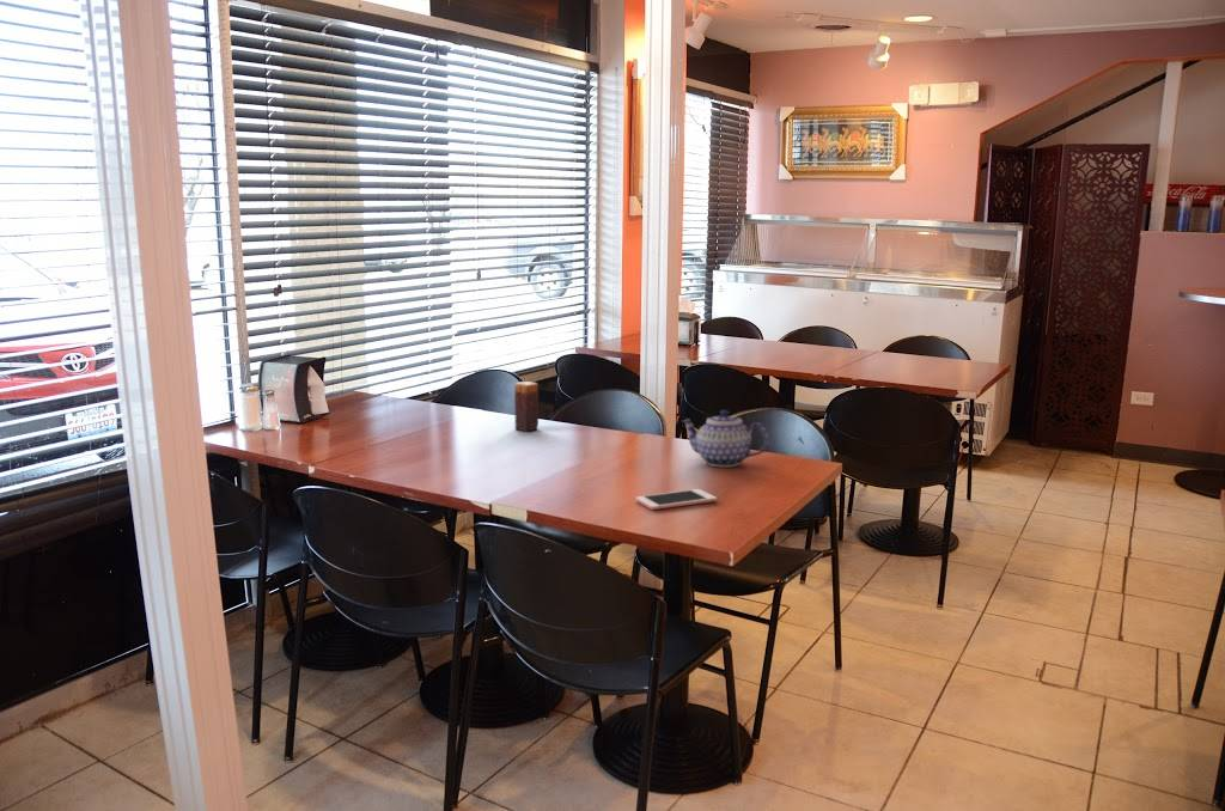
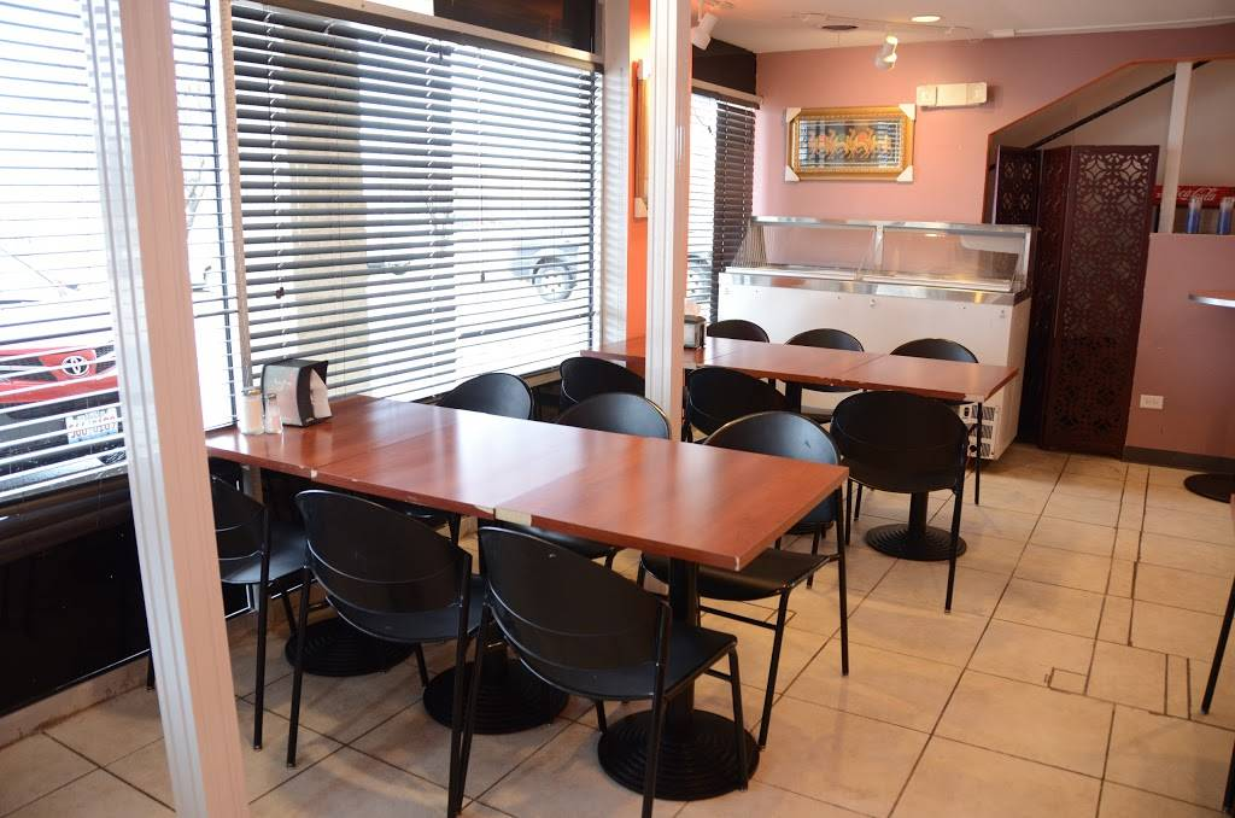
- cell phone (676, 499)
- candle (526, 406)
- teapot (724, 435)
